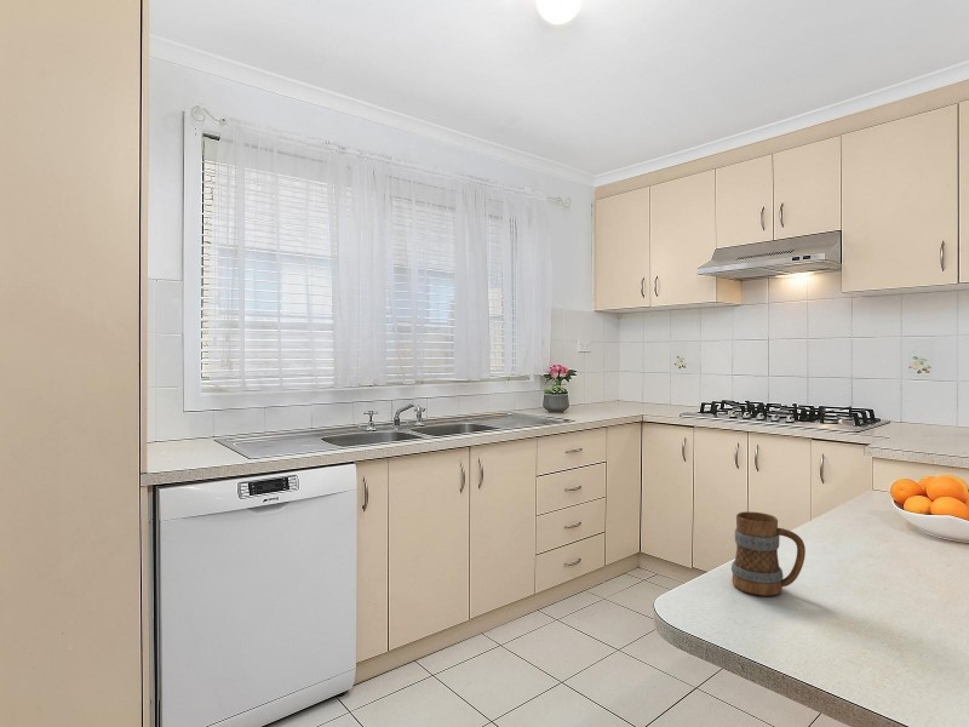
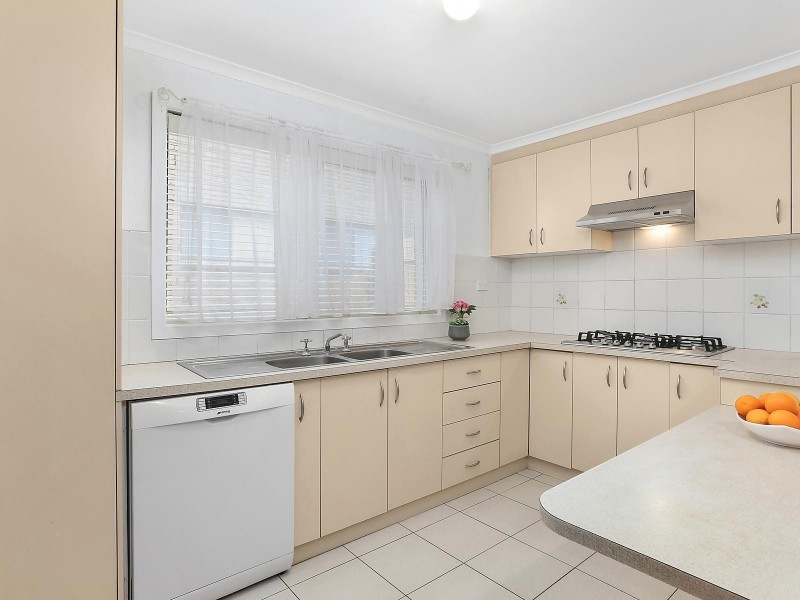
- mug (767, 553)
